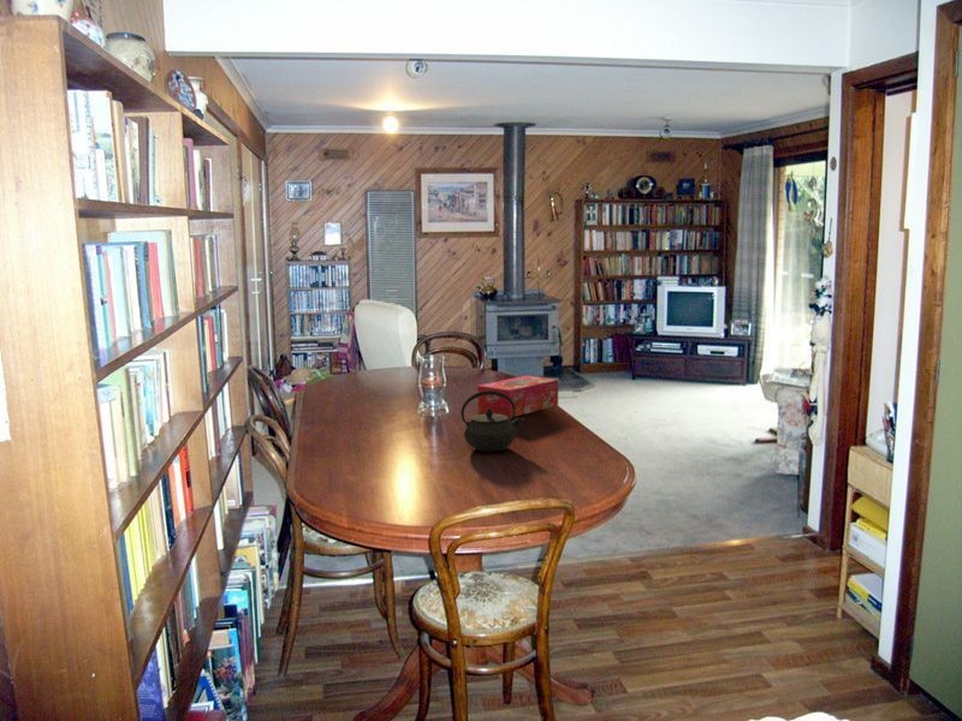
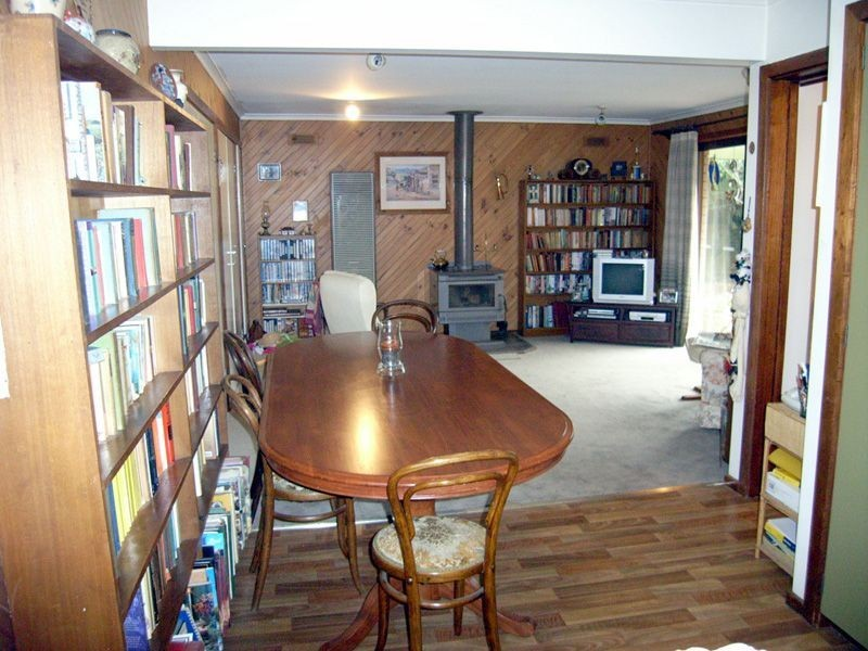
- kettle (493, 418)
- tissue box (518, 395)
